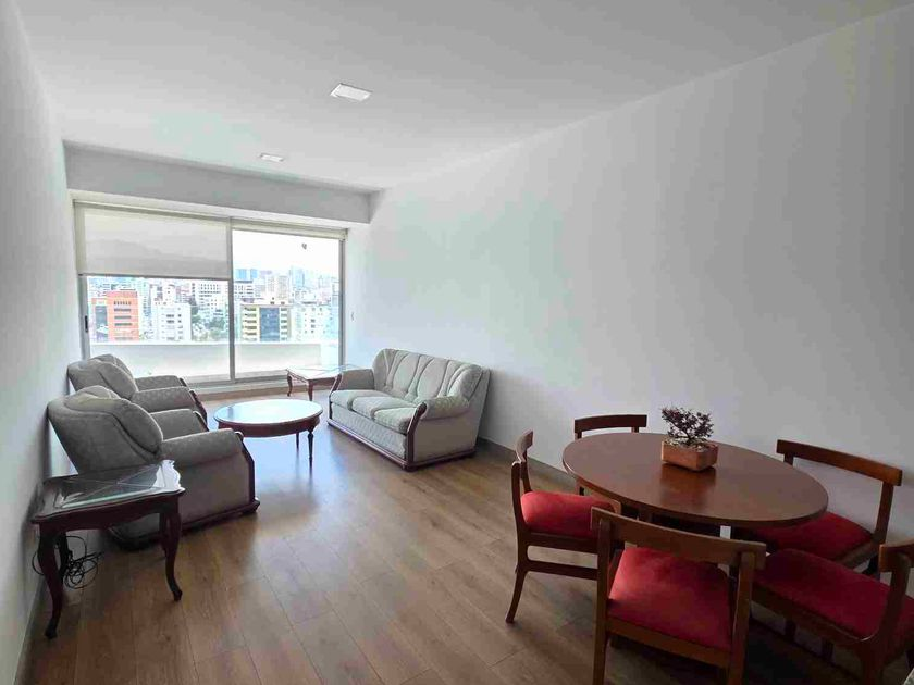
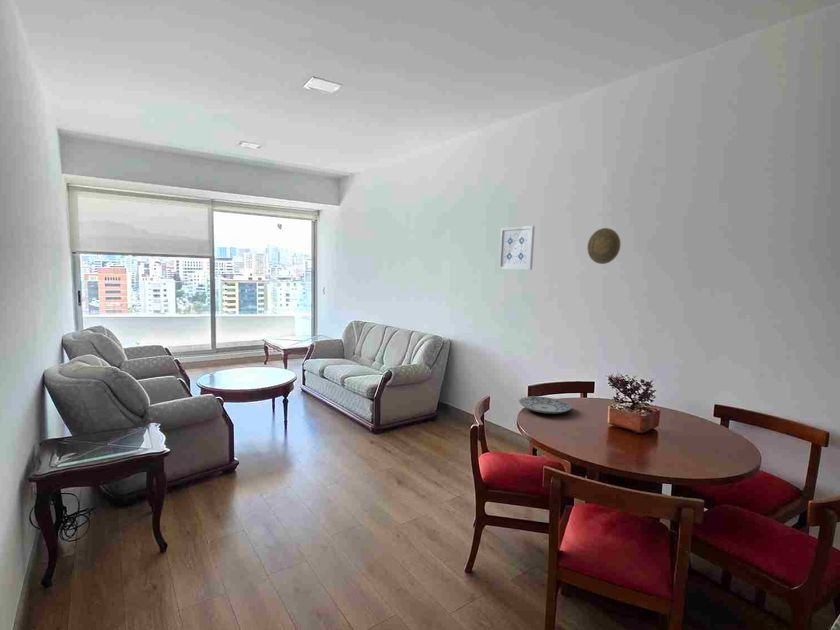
+ decorative plate (602, 246)
+ wall art (515, 248)
+ plate (544, 406)
